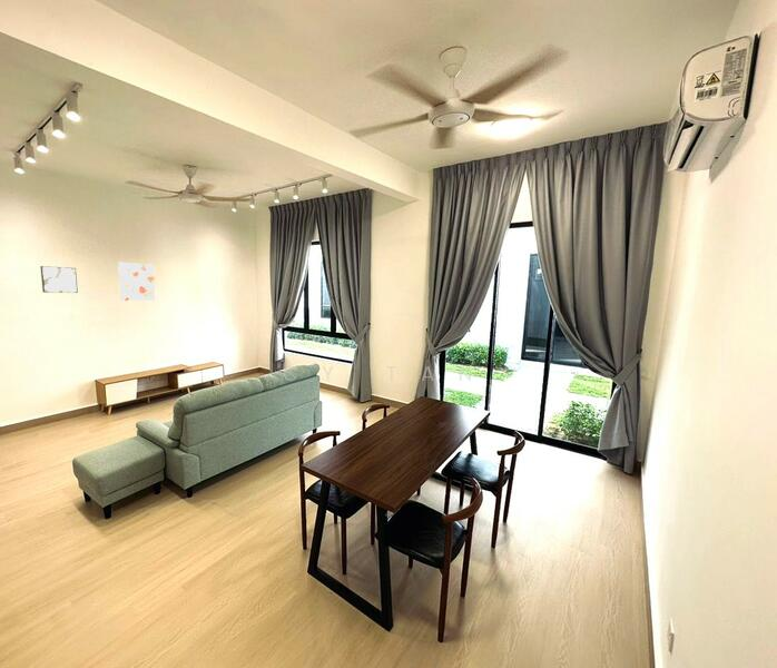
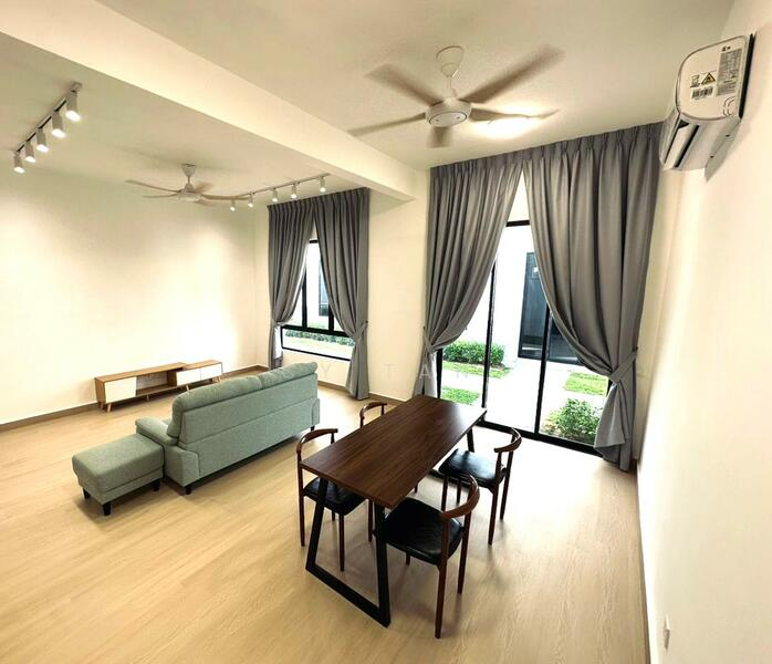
- wall art (59, 279)
- wall art (137, 282)
